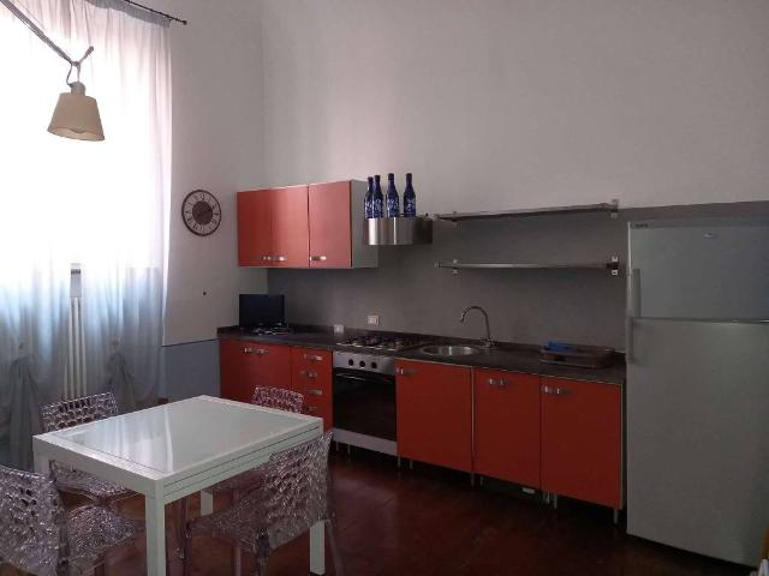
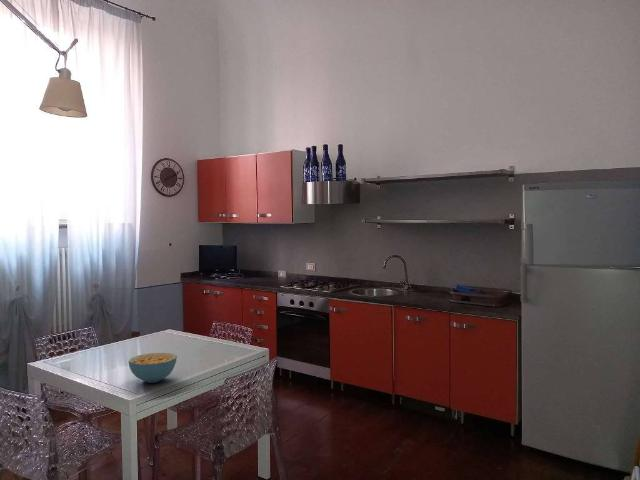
+ cereal bowl (153, 369)
